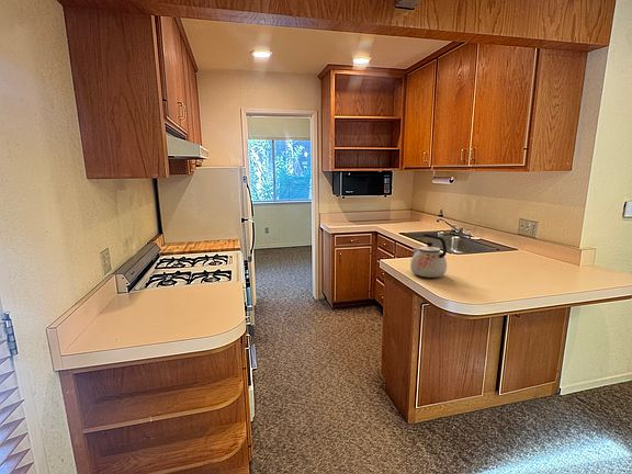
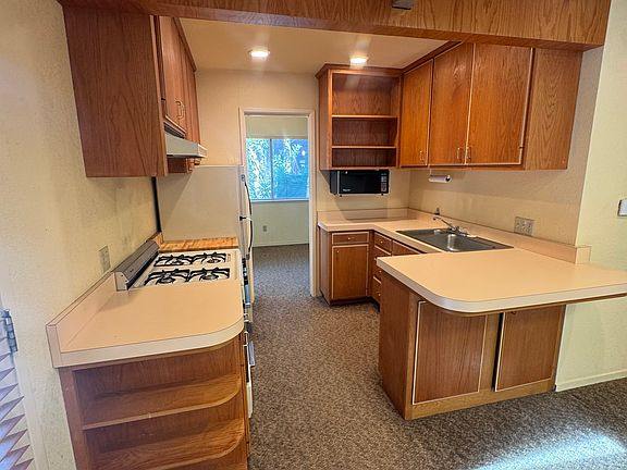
- kettle (428, 255)
